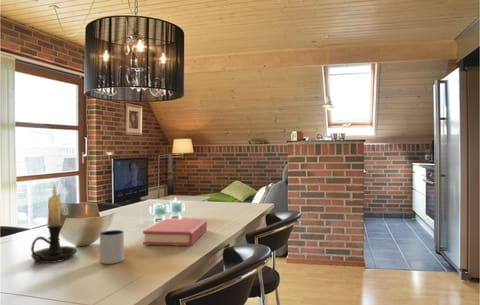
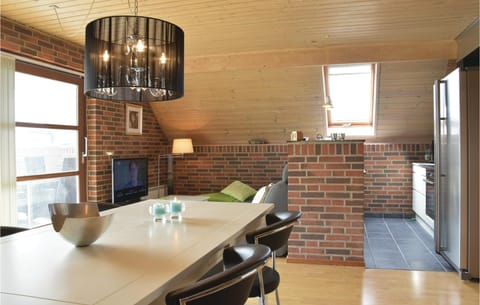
- mug (114, 245)
- candle holder (50, 221)
- hardback book (177, 231)
